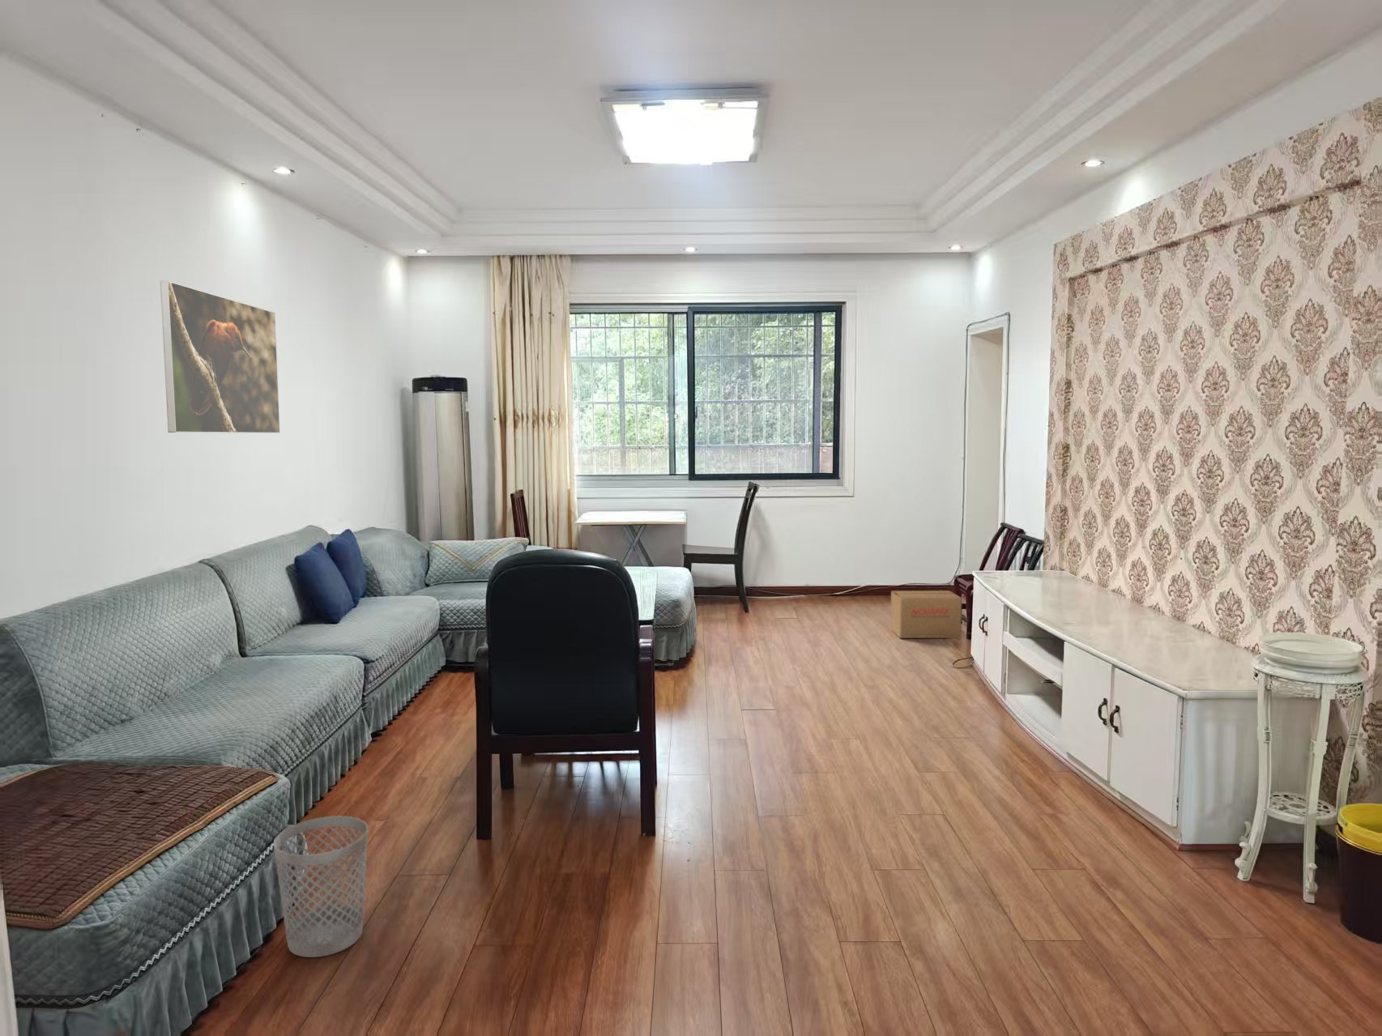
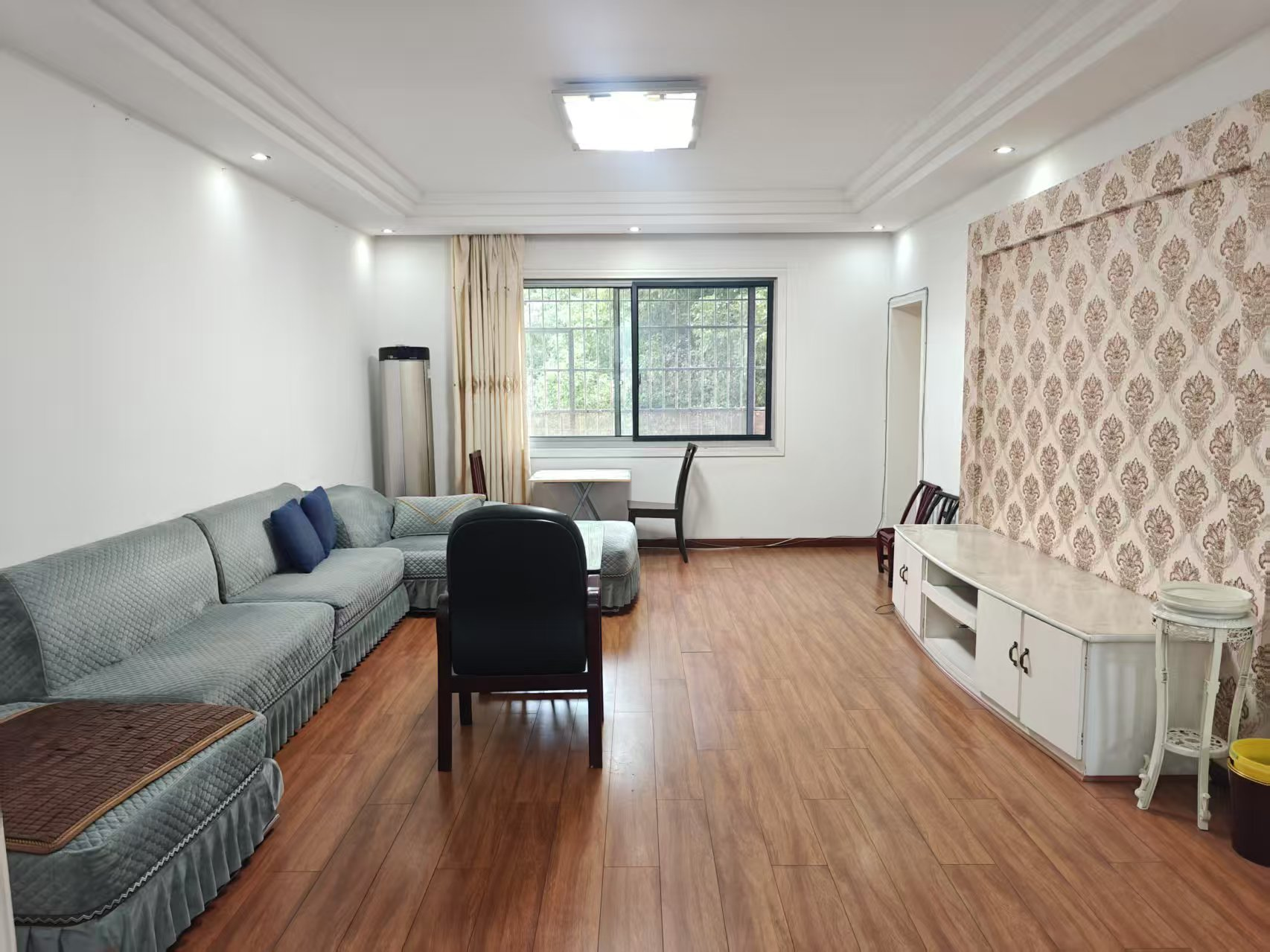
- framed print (226, 366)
- cardboard box (925, 613)
- wastebasket (323, 886)
